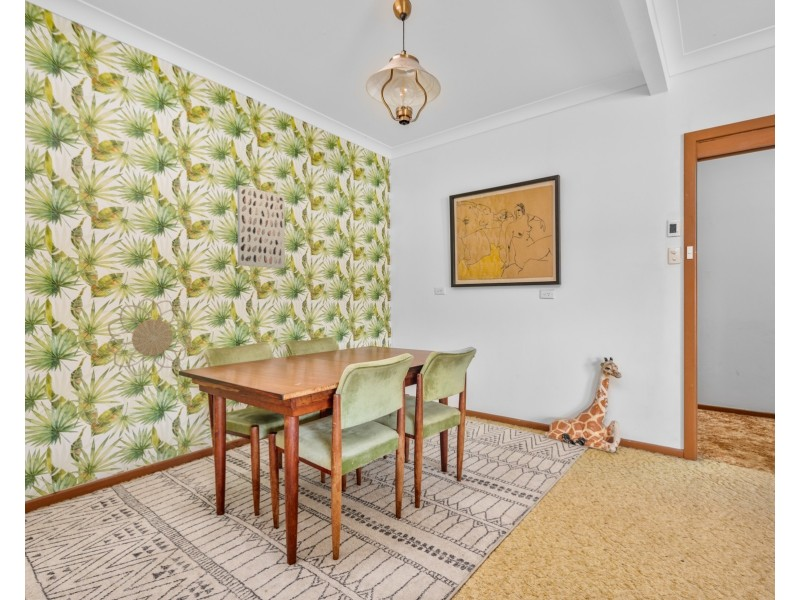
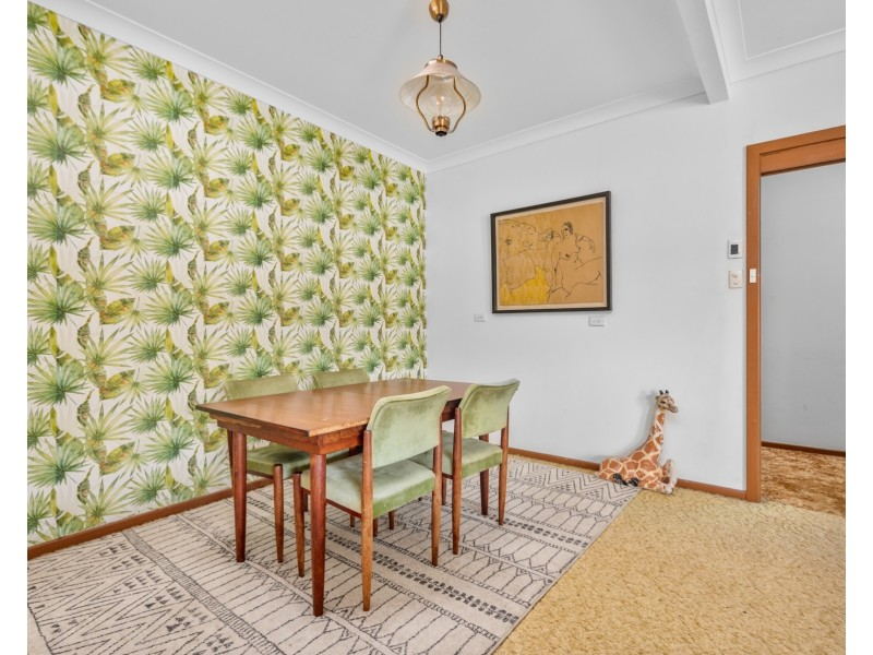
- wall art (262, 228)
- decorative wall piece (152, 336)
